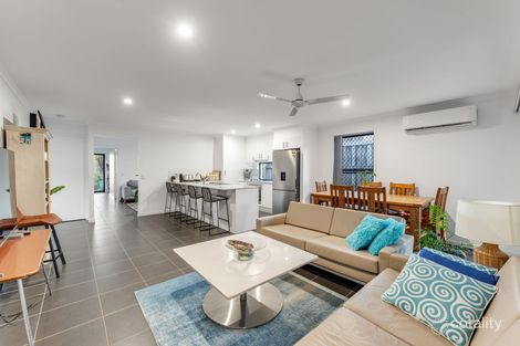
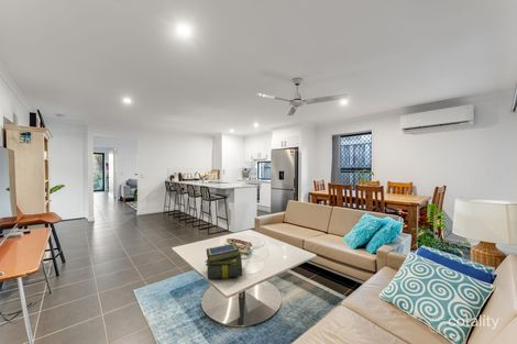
+ stack of books (223, 260)
